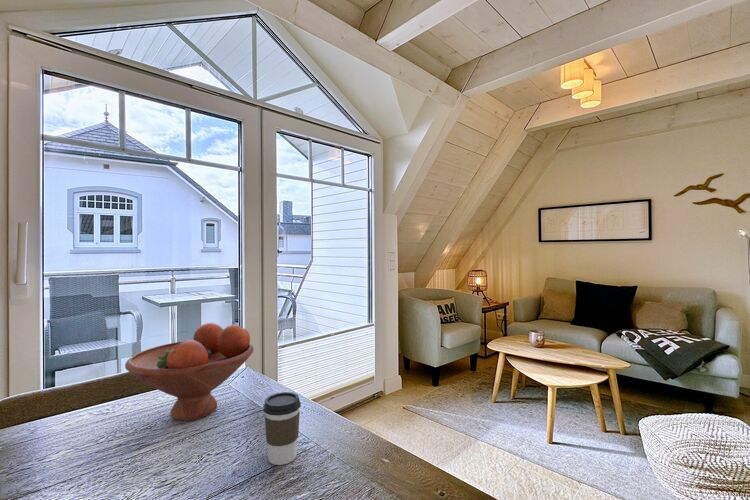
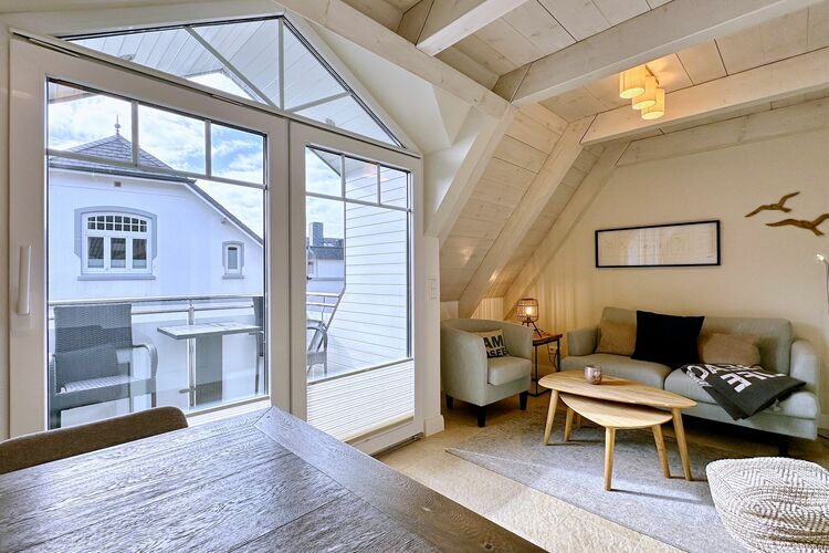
- coffee cup (282, 427)
- fruit bowl (194, 370)
